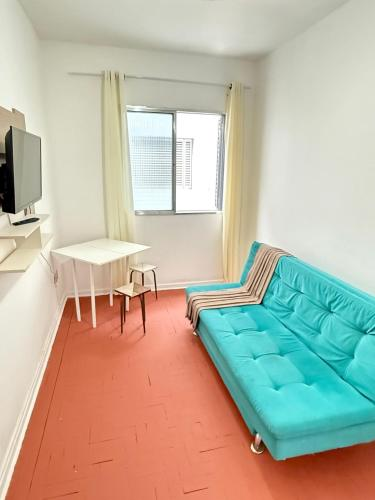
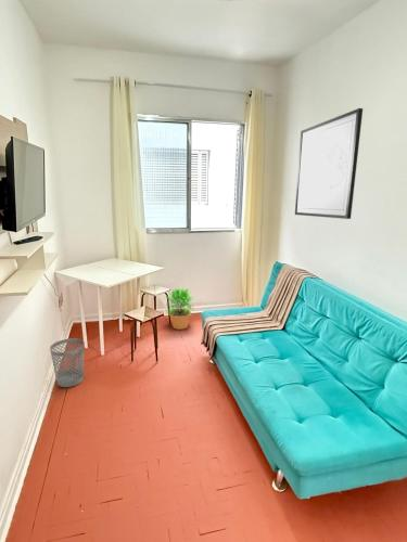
+ wall art (322, 170)
+ potted plant (179, 307)
+ wastebasket (68, 362)
